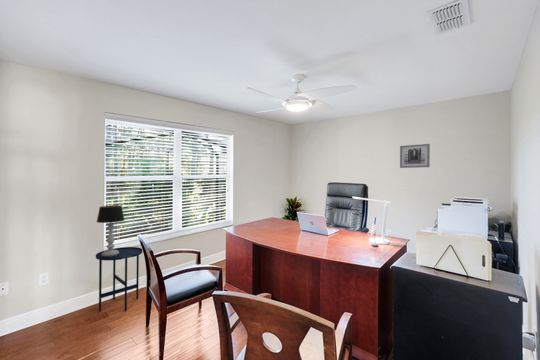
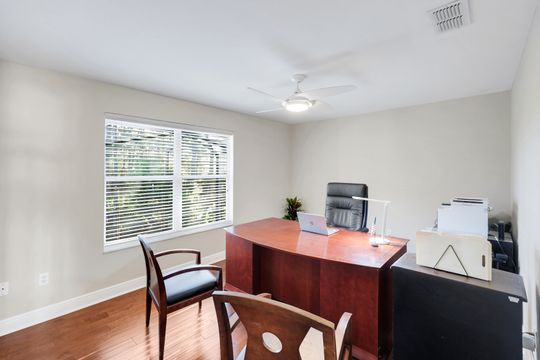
- table lamp (110, 230)
- side table (119, 278)
- wall art (414, 156)
